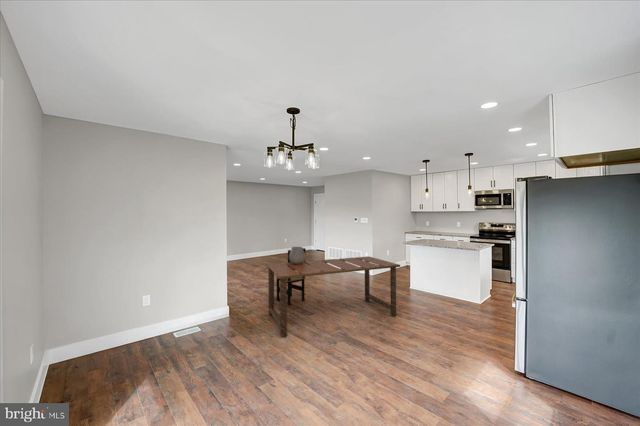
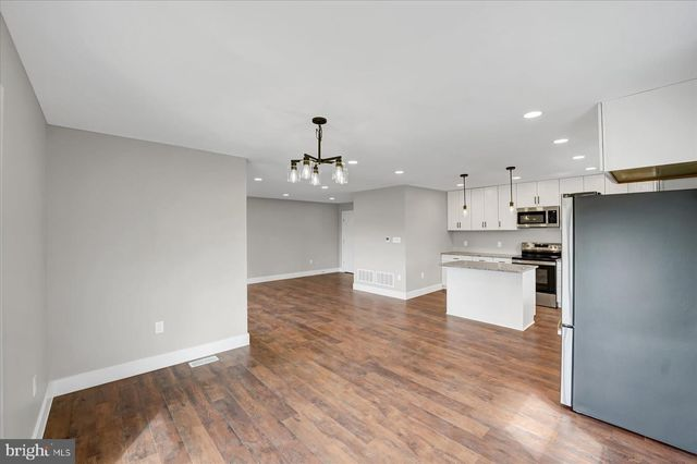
- dining table (332, 273)
- dining chair (290, 278)
- ceramic pot (297, 255)
